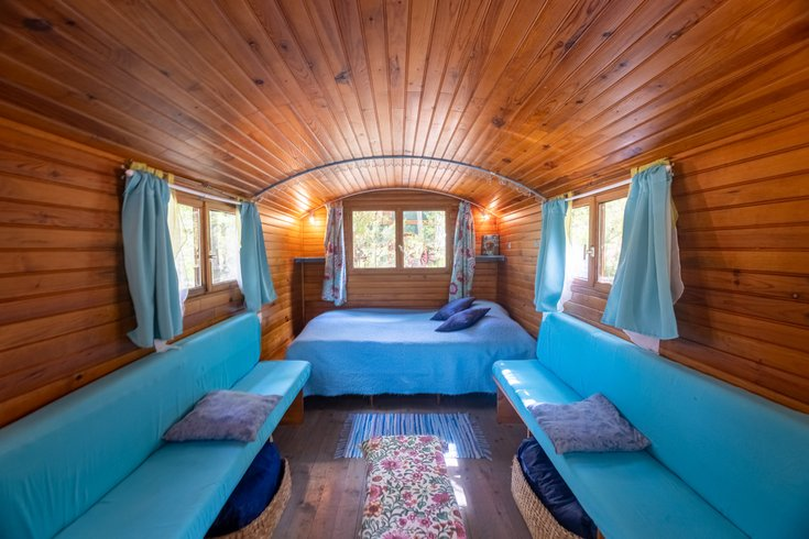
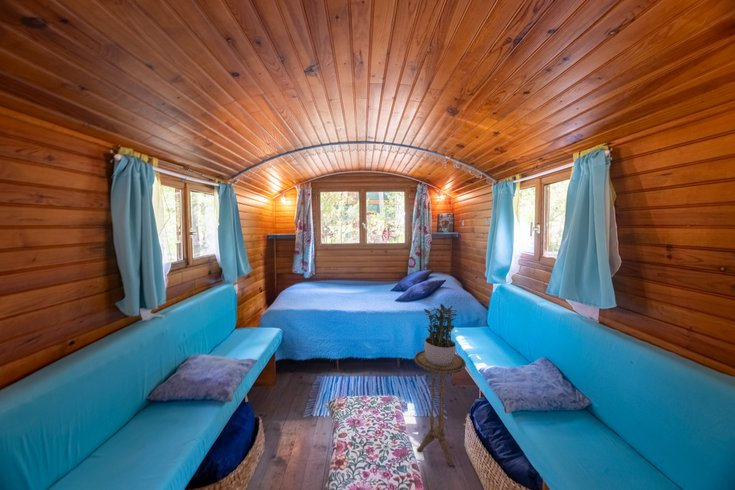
+ potted plant (437, 331)
+ side table (439, 405)
